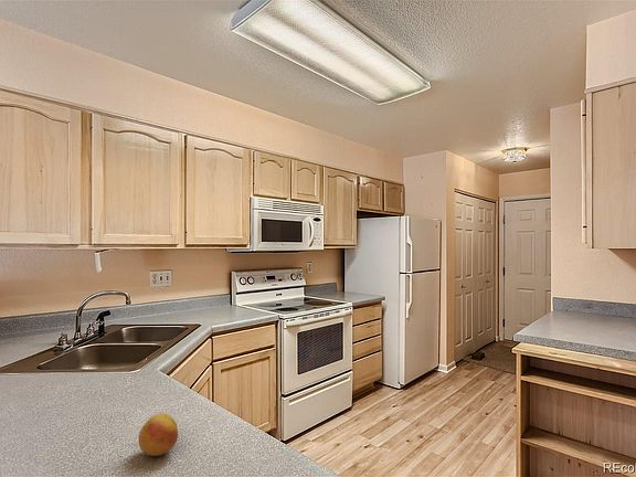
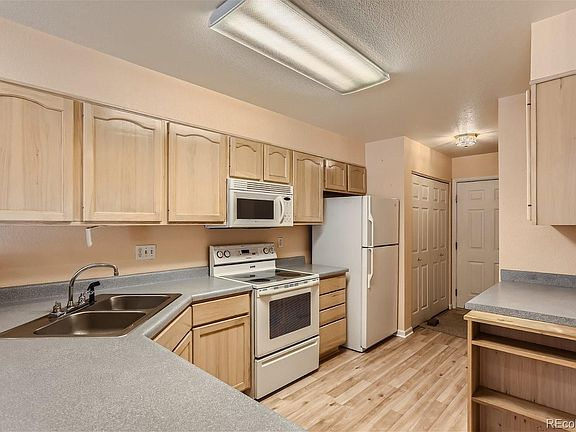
- fruit (158, 434)
